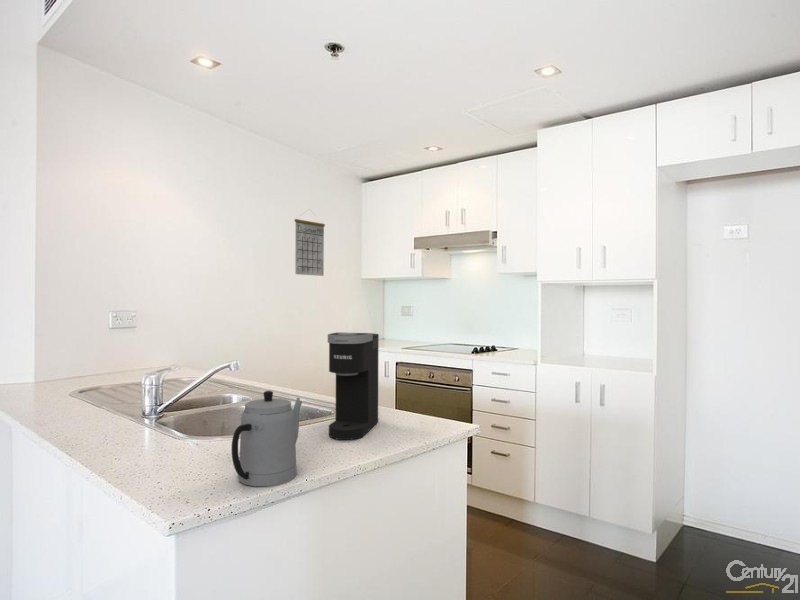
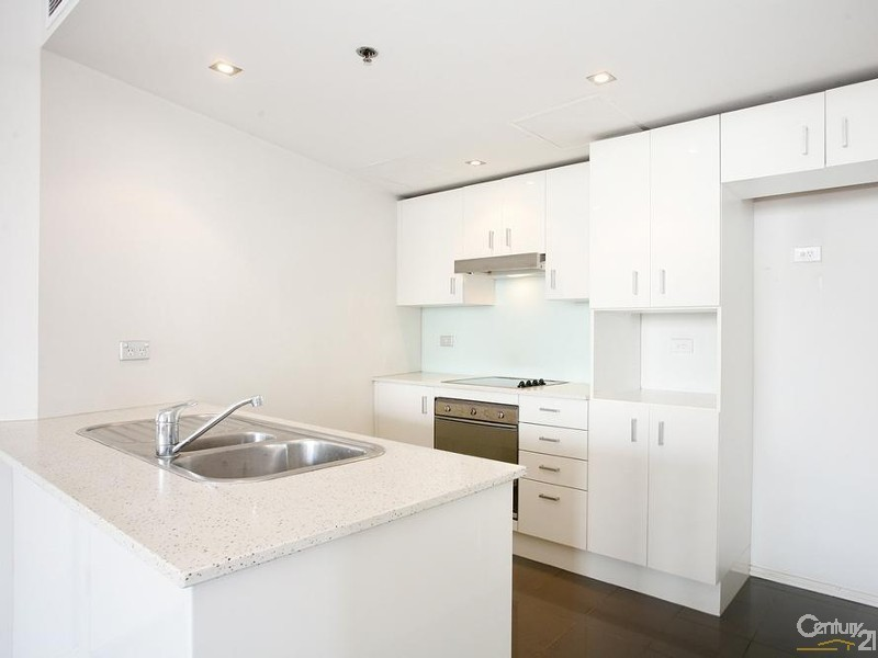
- teapot (270, 432)
- coffee maker (354, 380)
- calendar (310, 241)
